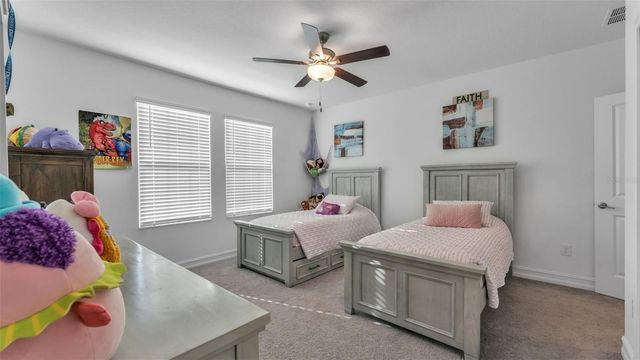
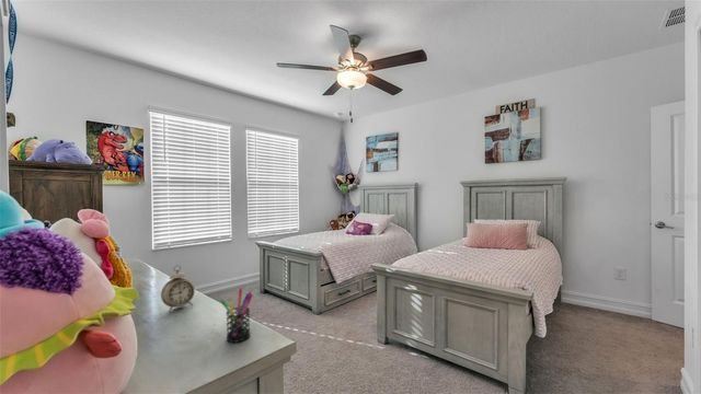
+ pen holder (235, 313)
+ alarm clock (179, 286)
